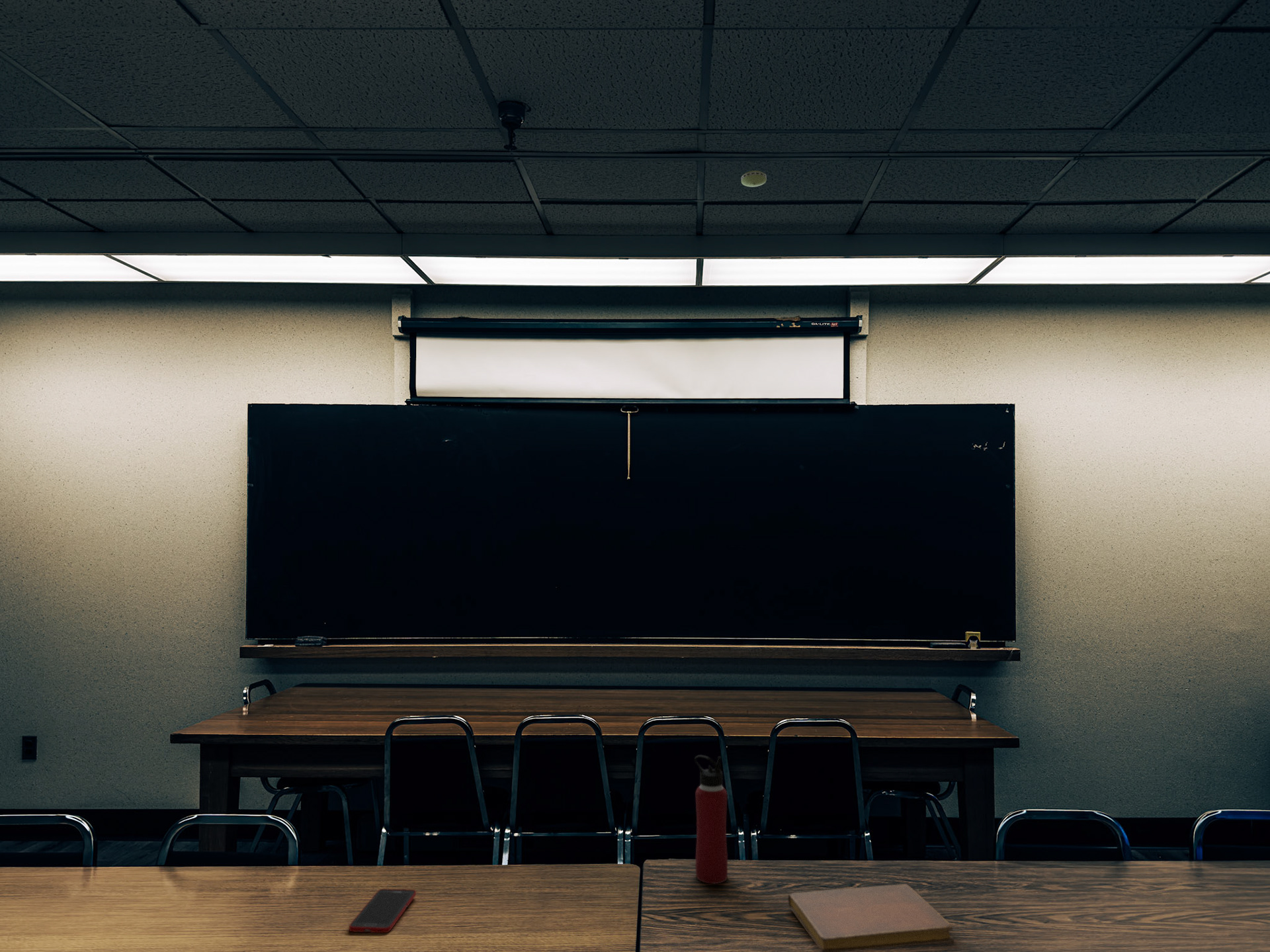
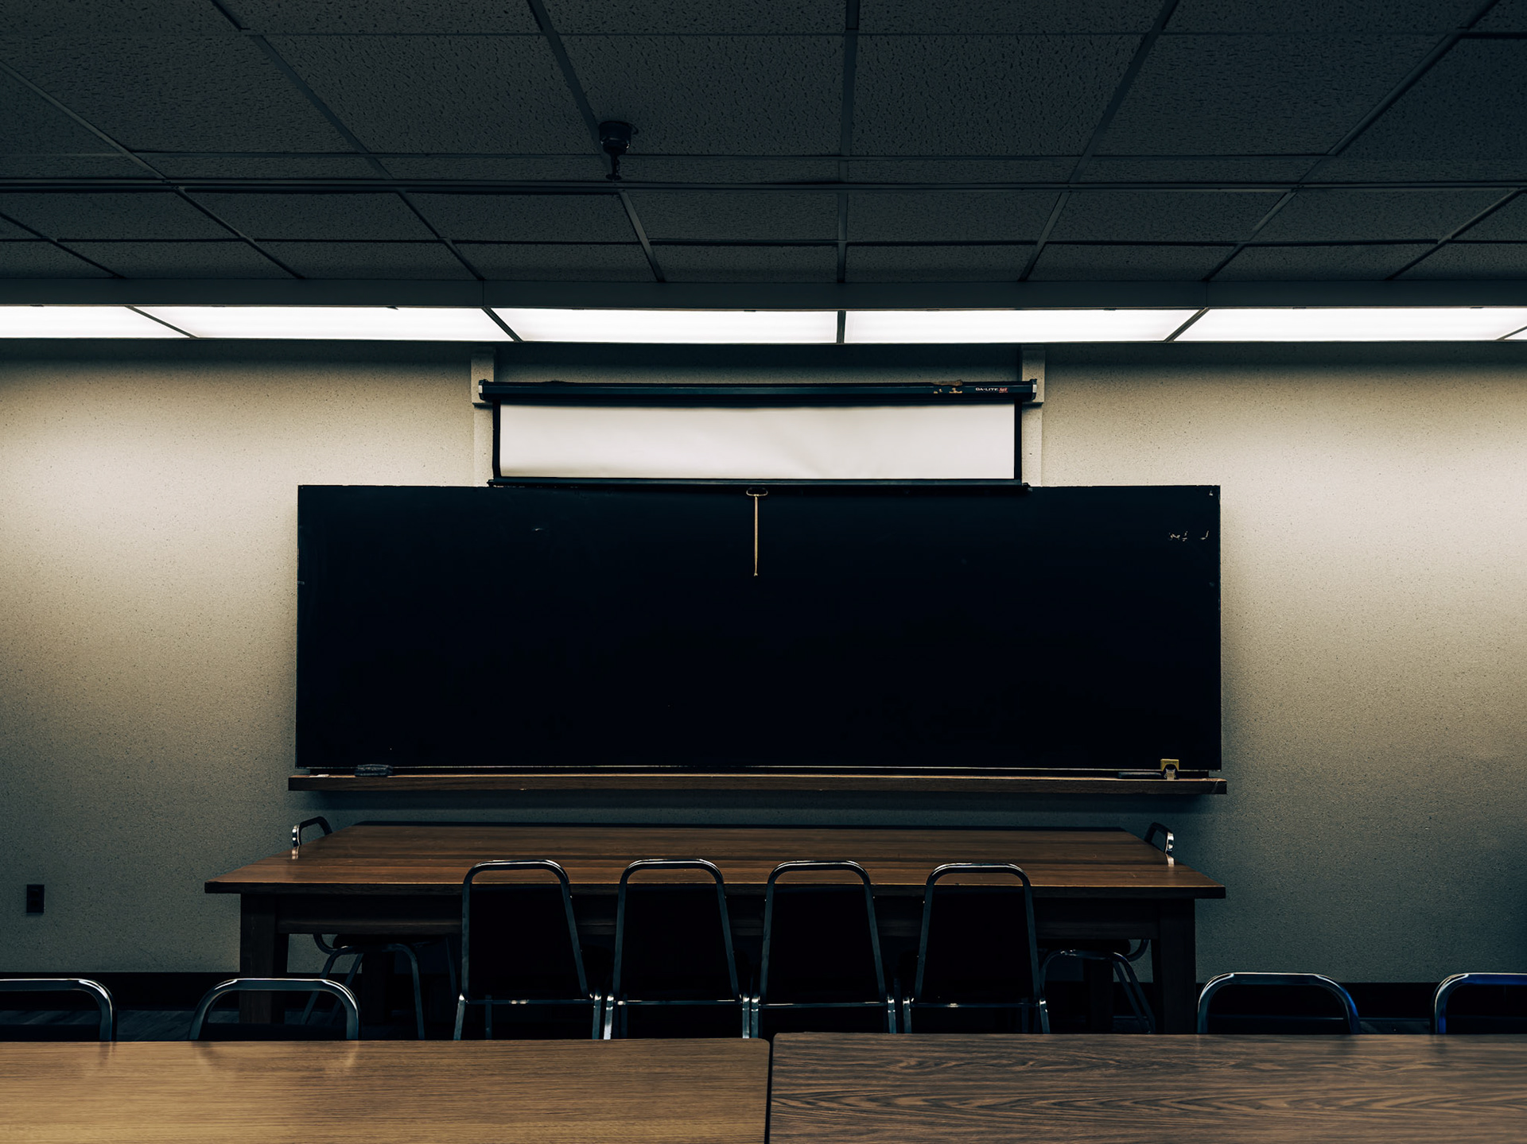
- cell phone (384, 910)
- water bottle (711, 816)
- smoke detector (753, 178)
- notebook (867, 915)
